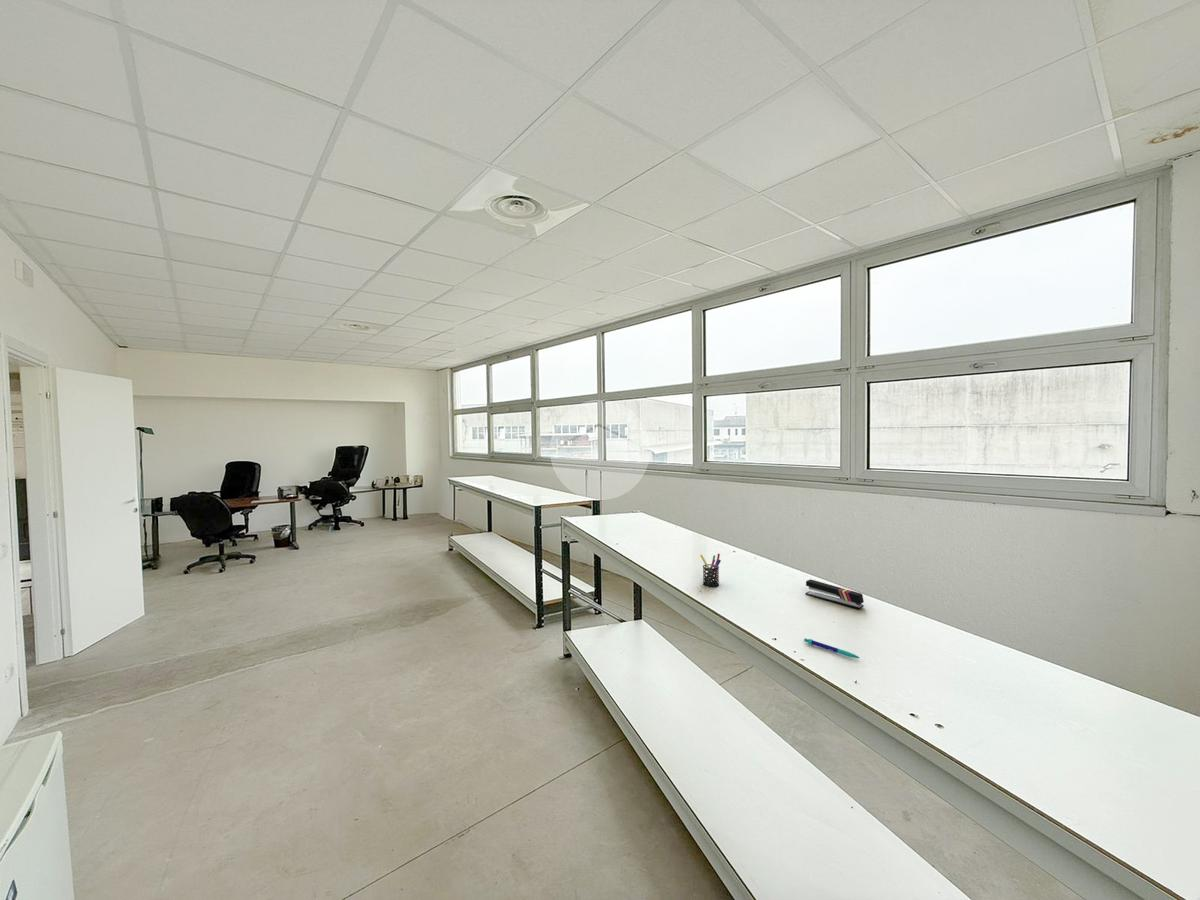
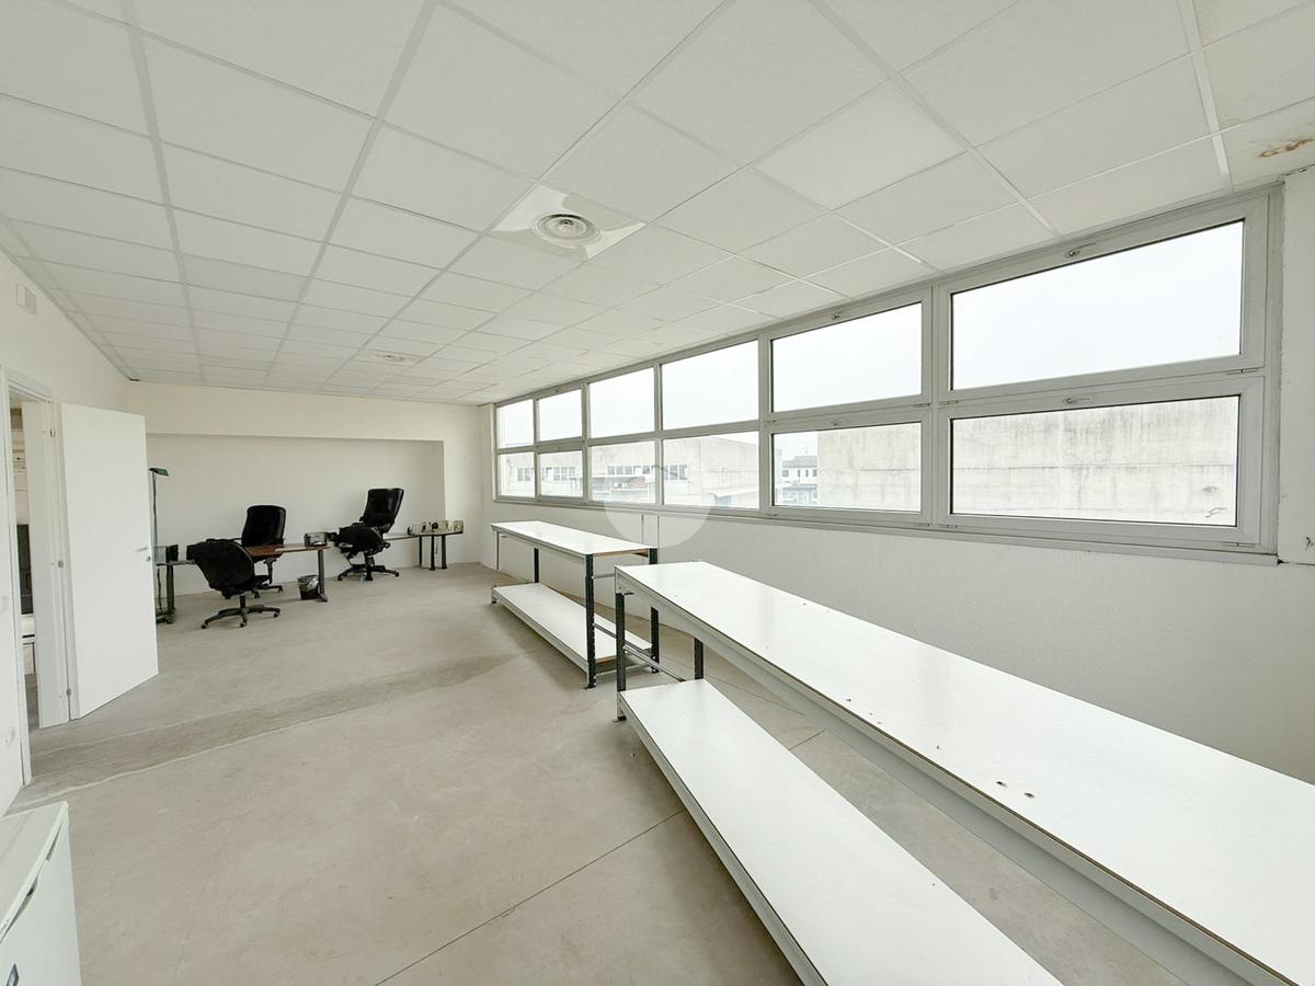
- stapler (833, 593)
- pen (831, 648)
- pen holder (712, 568)
